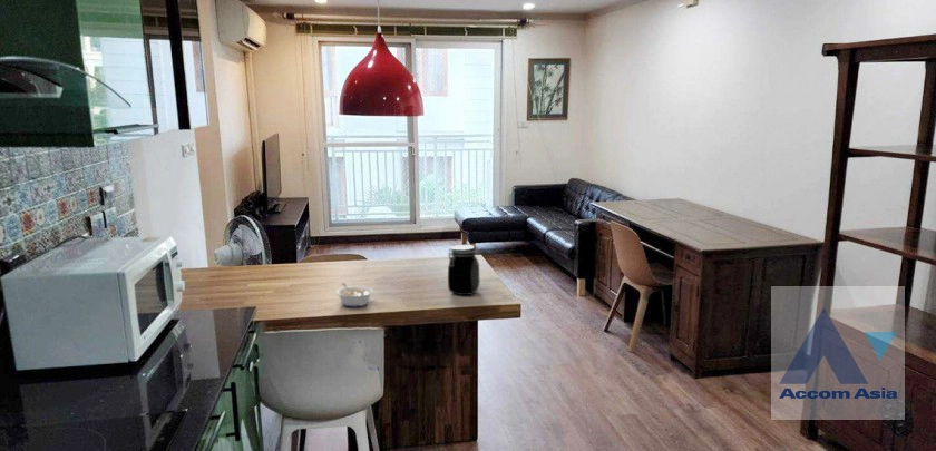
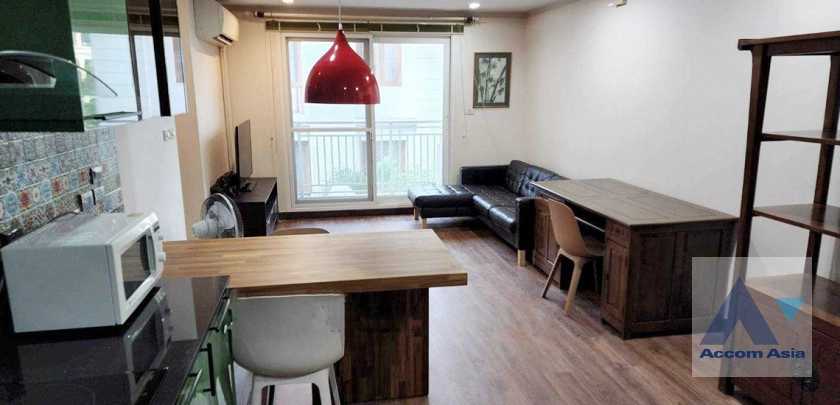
- legume (353, 295)
- jar (464, 269)
